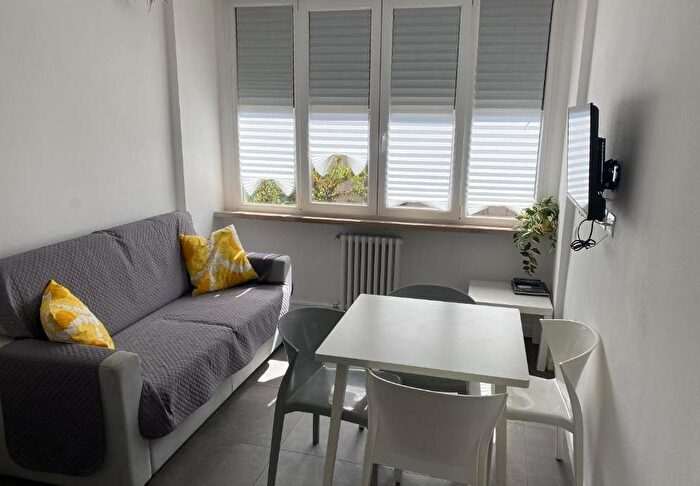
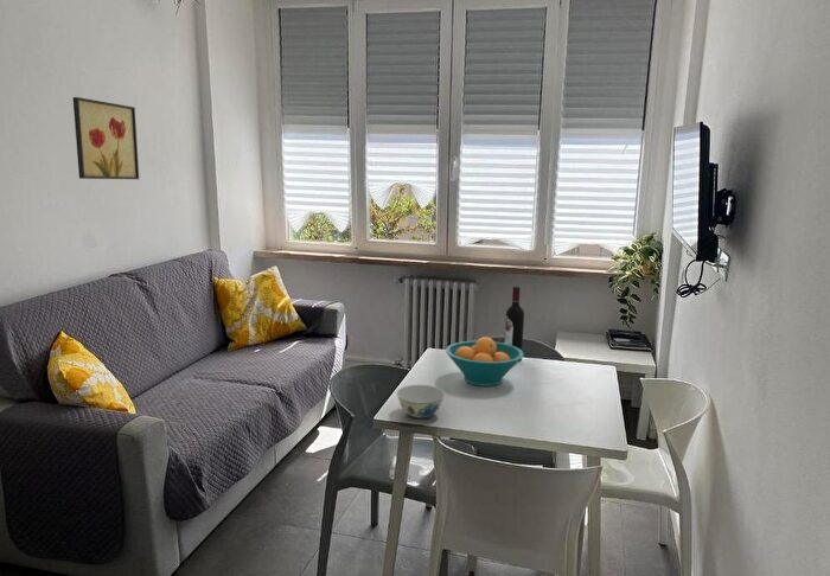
+ wine bottle (515, 322)
+ chinaware (420, 403)
+ wall art (107, 141)
+ fruit bowl (484, 359)
